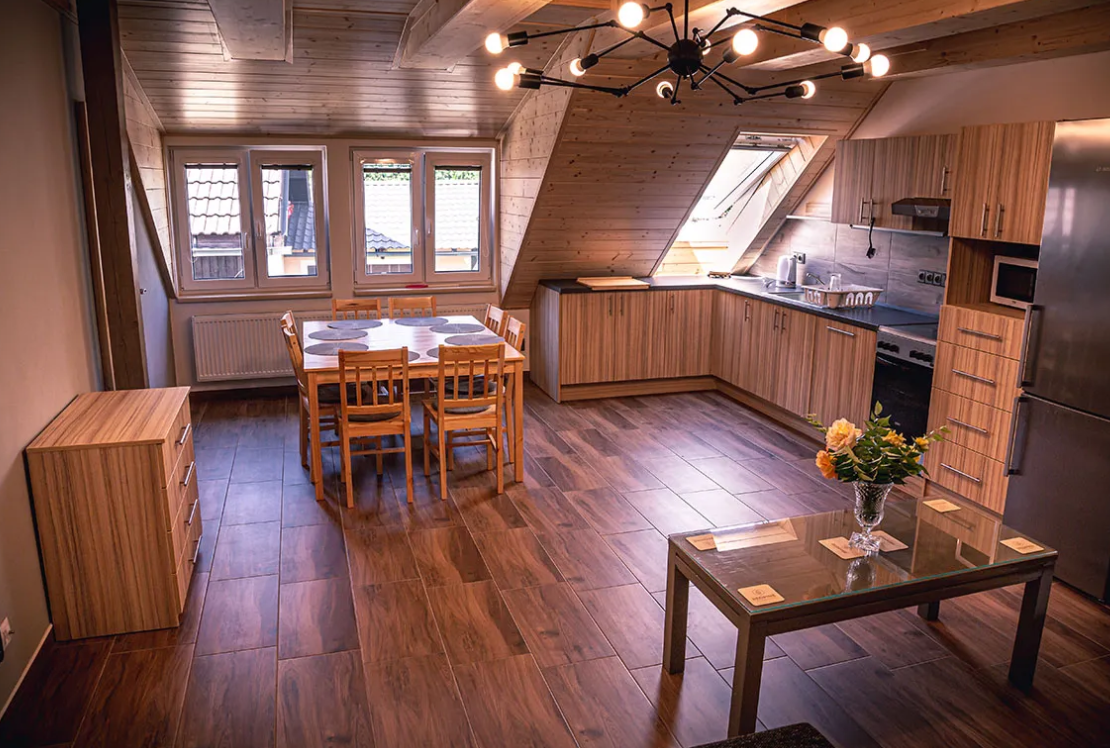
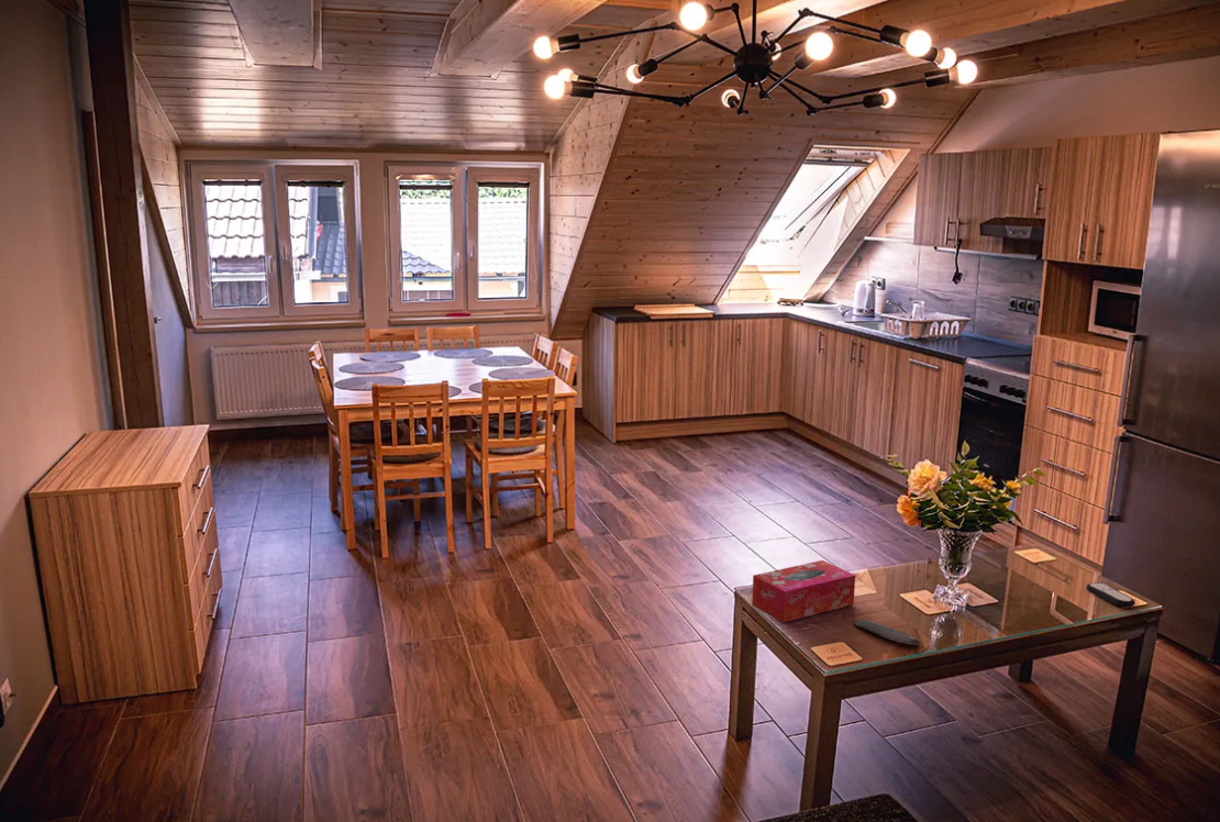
+ tissue box (803, 589)
+ oval tray (885, 631)
+ remote control (1110, 593)
